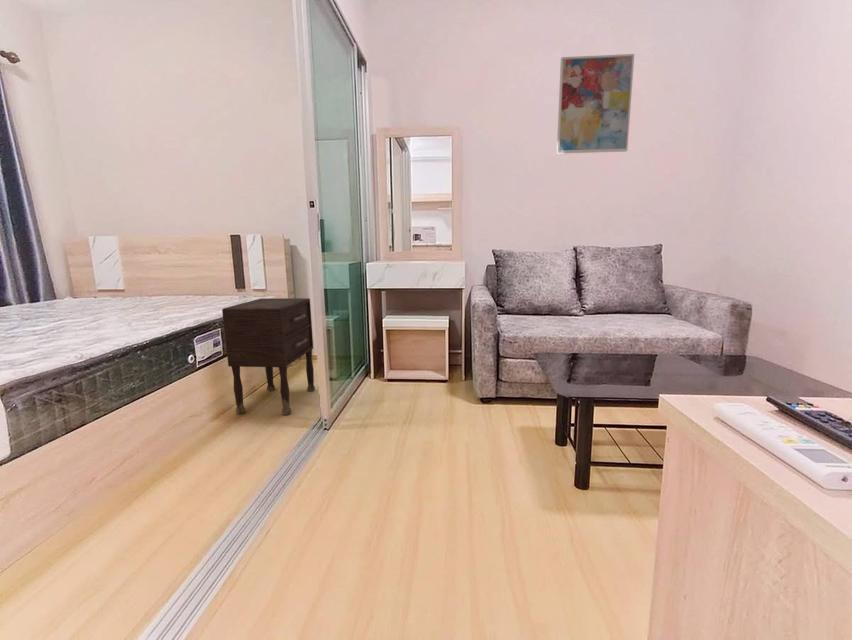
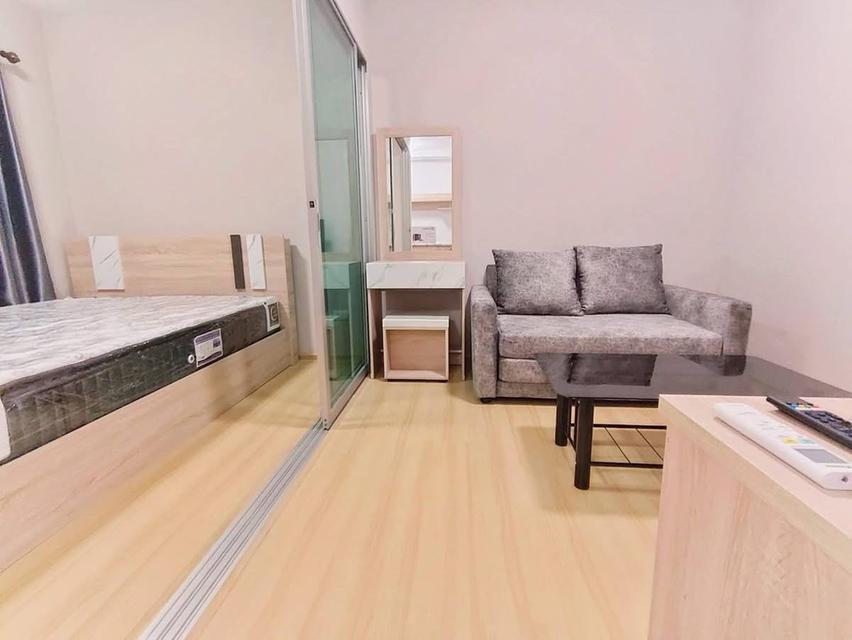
- wall art (594, 105)
- nightstand (275, 352)
